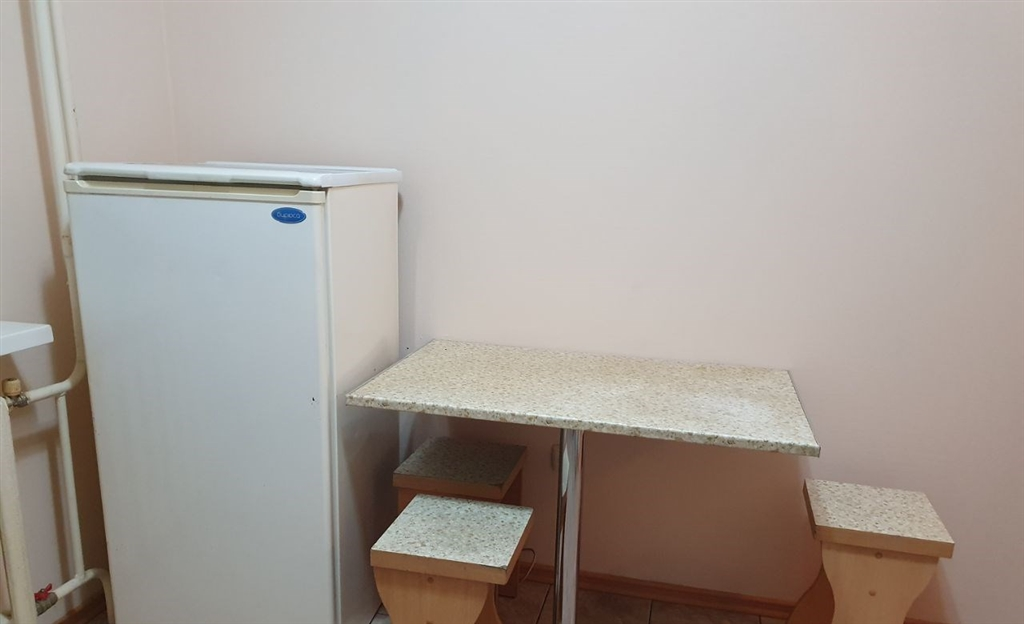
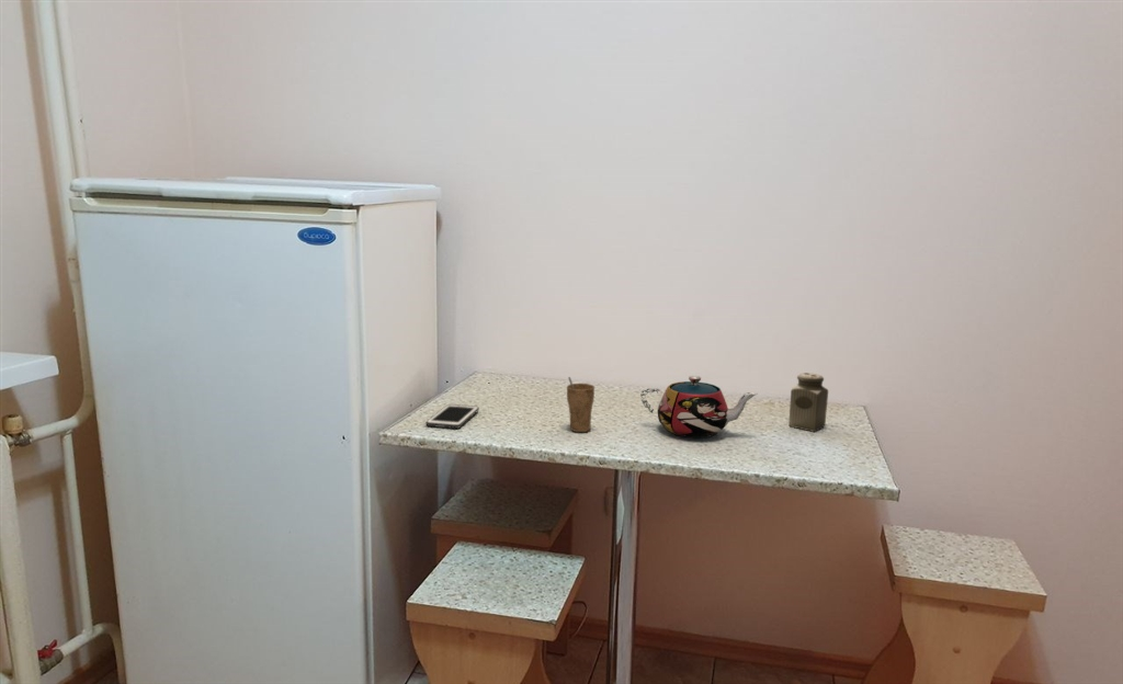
+ salt shaker (808, 400)
+ teapot (696, 403)
+ cup (580, 402)
+ cell phone (453, 415)
